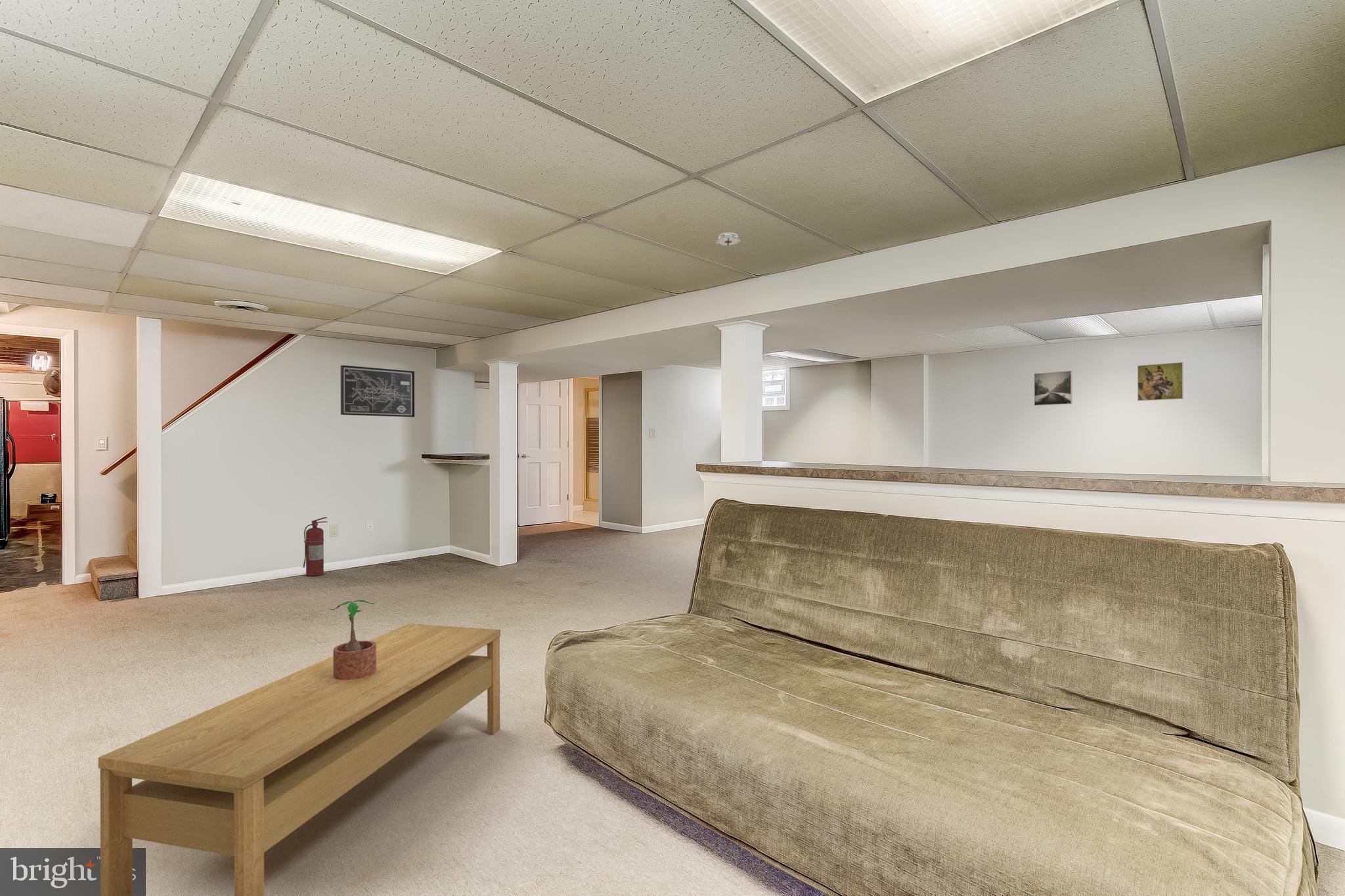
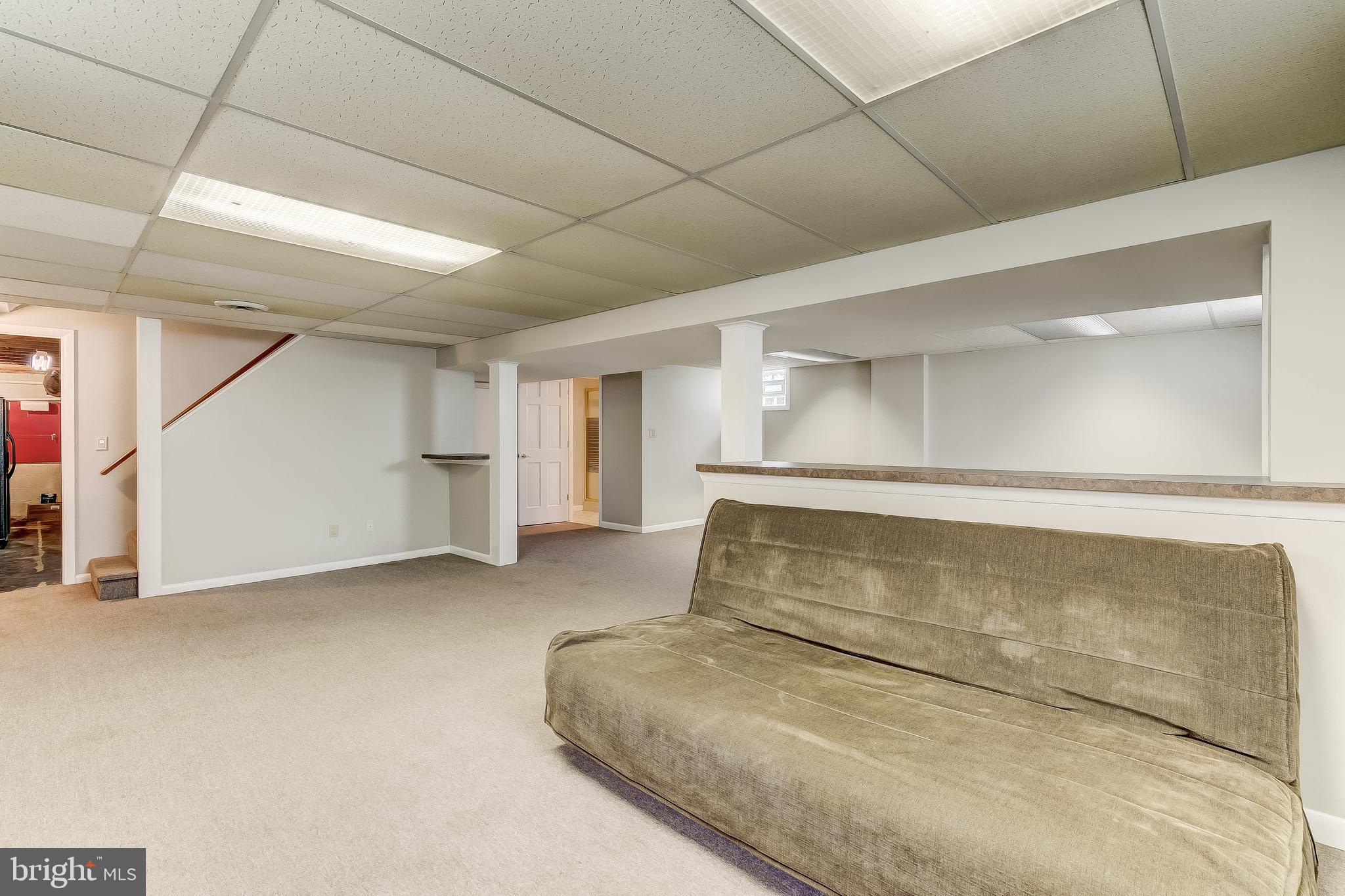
- potted plant (353, 636)
- wall art (378, 392)
- coffee table (351, 739)
- smoke detector (727, 239)
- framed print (1160, 381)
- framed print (1053, 388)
- fire extinguisher (315, 546)
